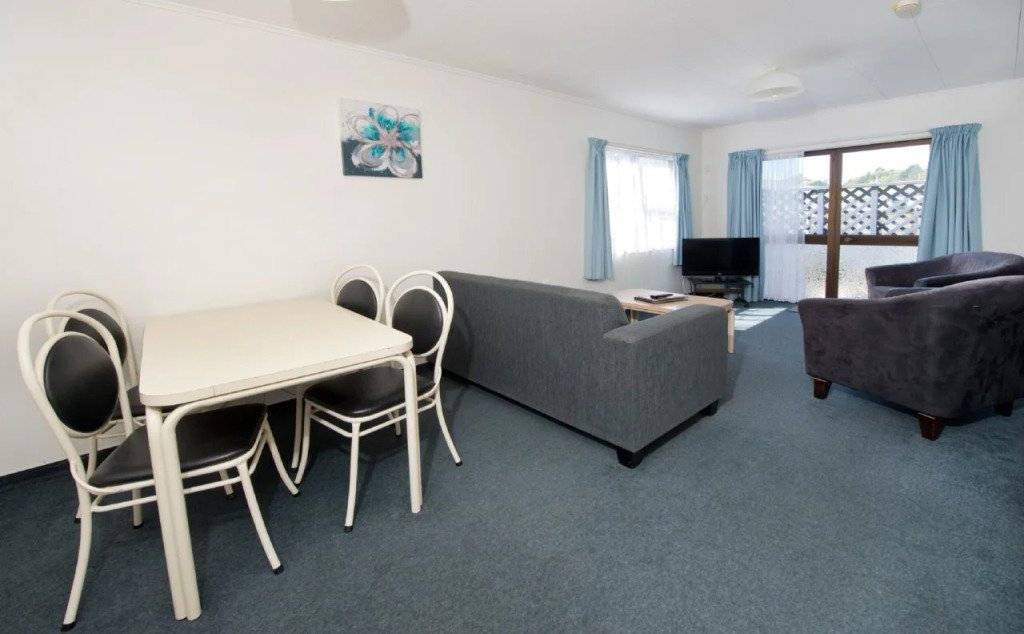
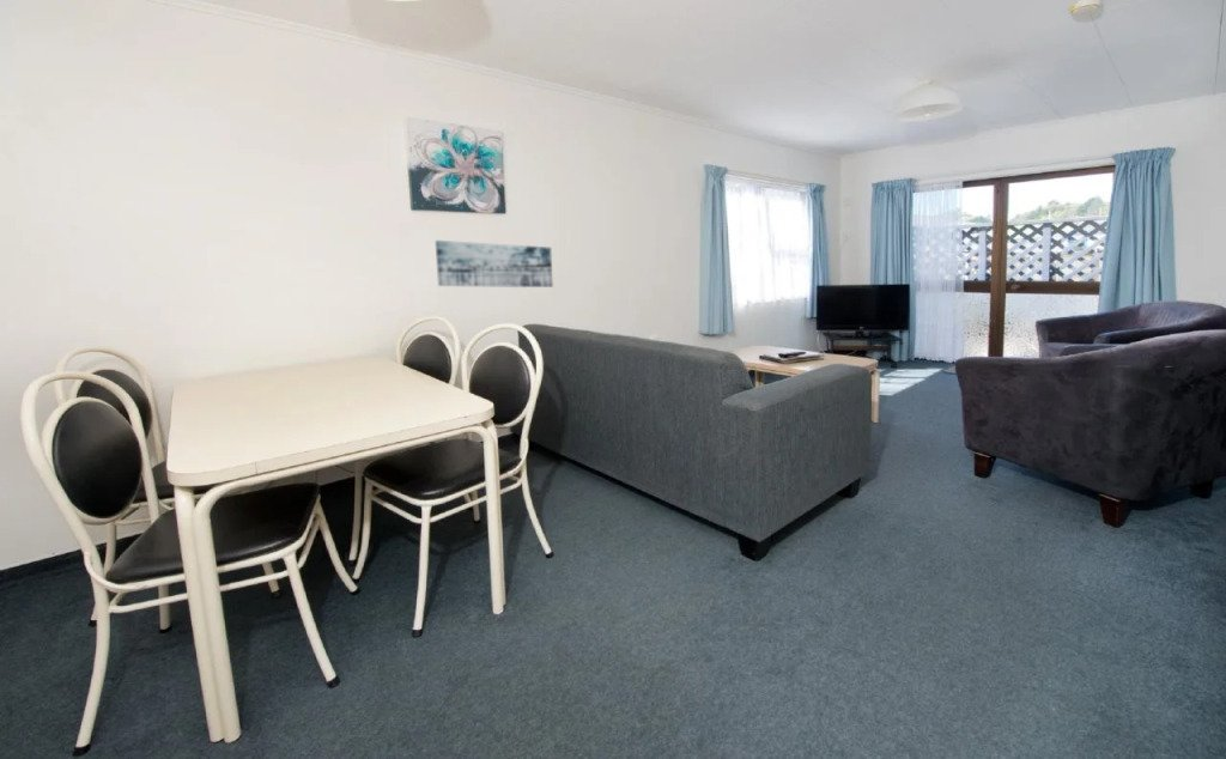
+ wall art (498, 265)
